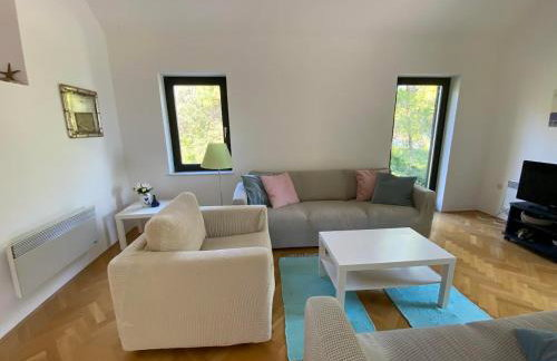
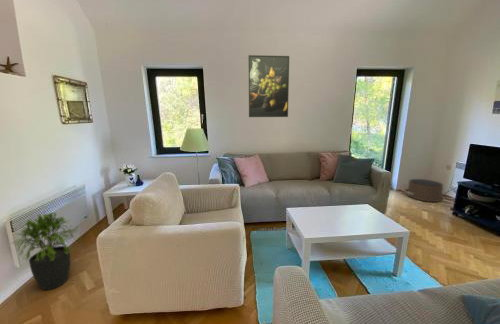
+ pouf (423, 189)
+ potted plant (45, 250)
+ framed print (268, 87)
